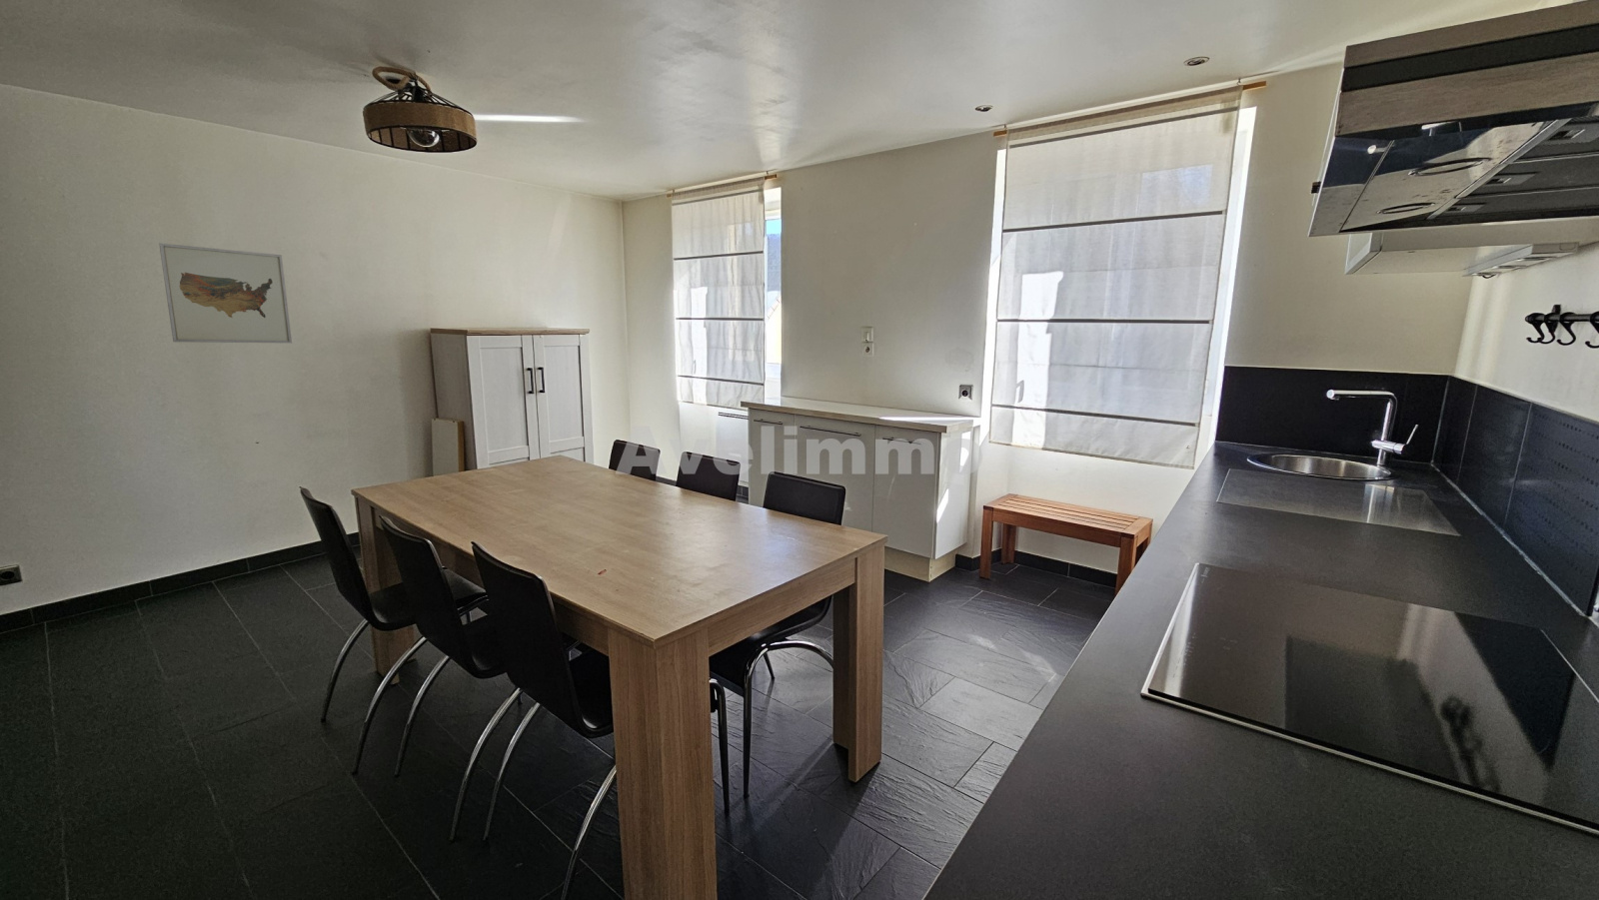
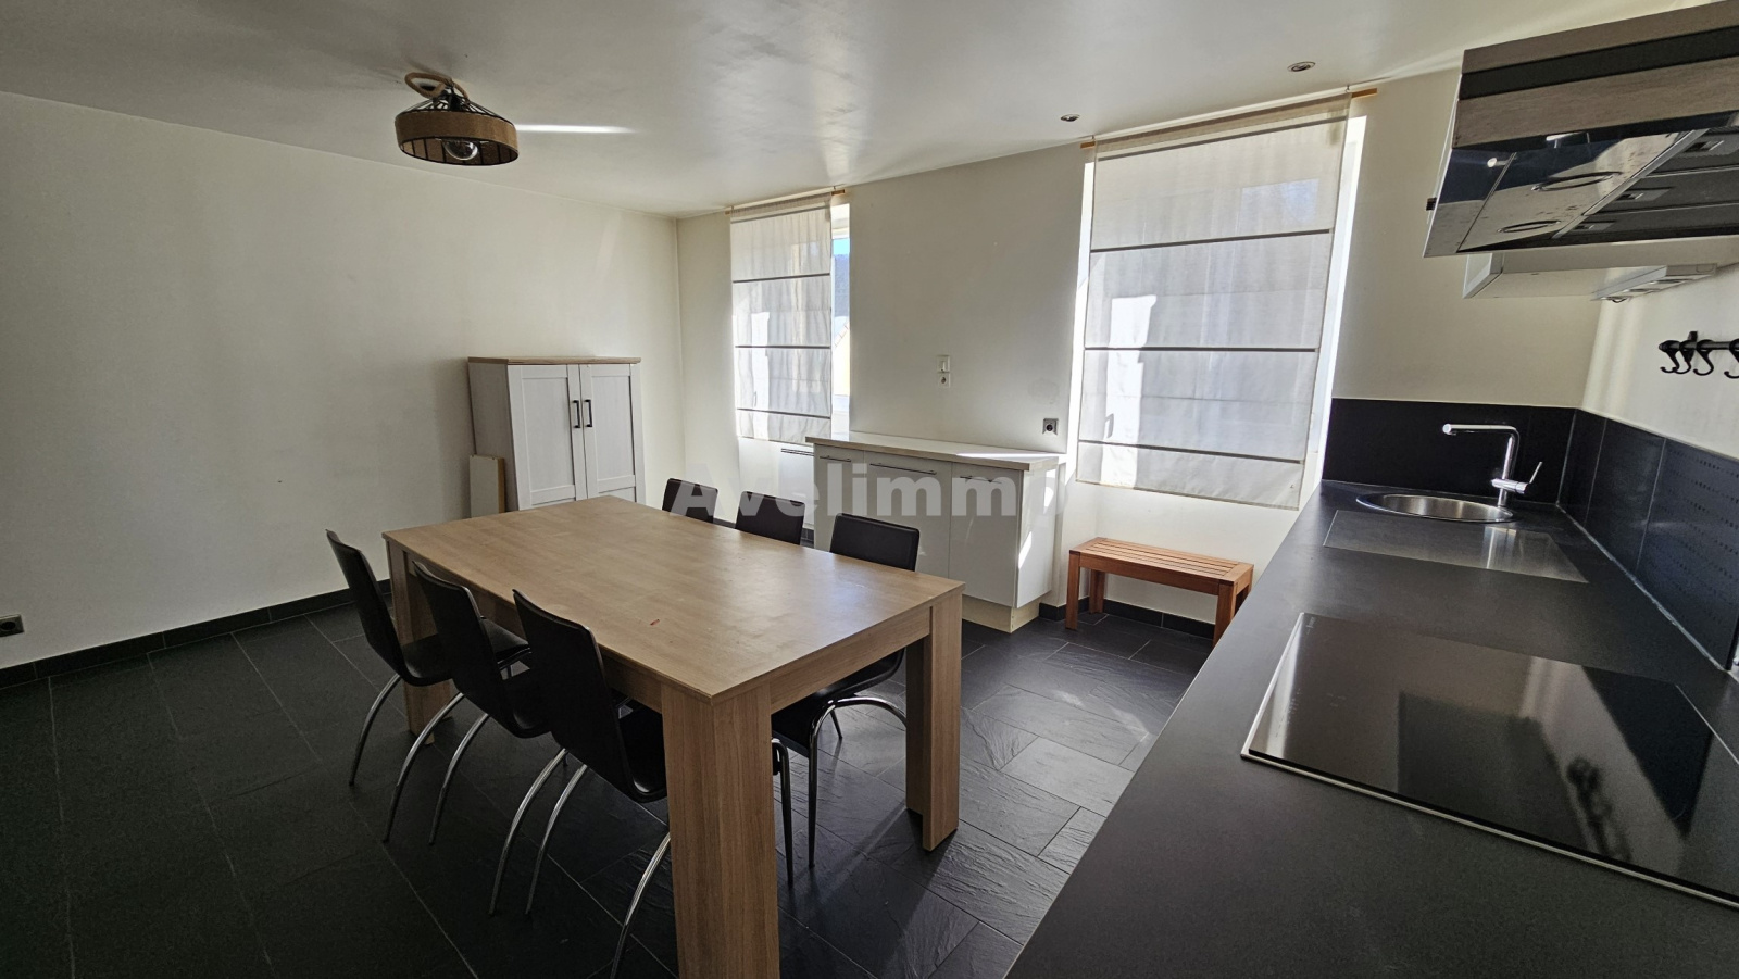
- wall art (230, 295)
